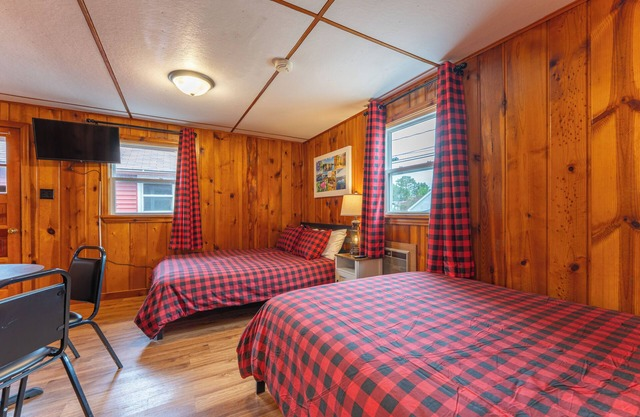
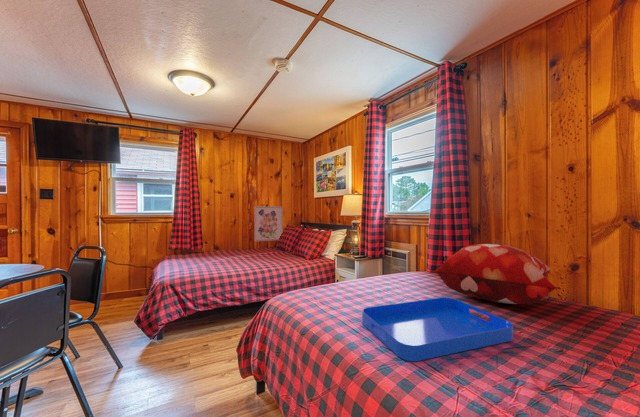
+ decorative pillow (494, 270)
+ wall art (268, 223)
+ serving tray (432, 322)
